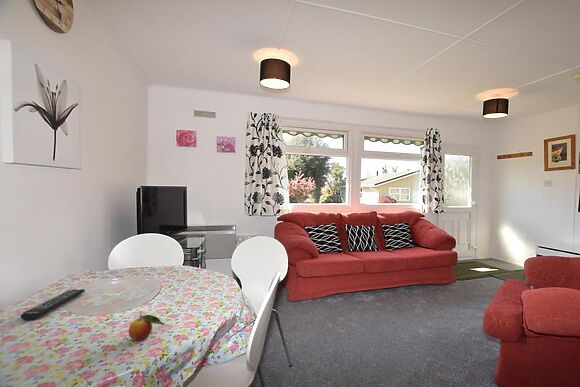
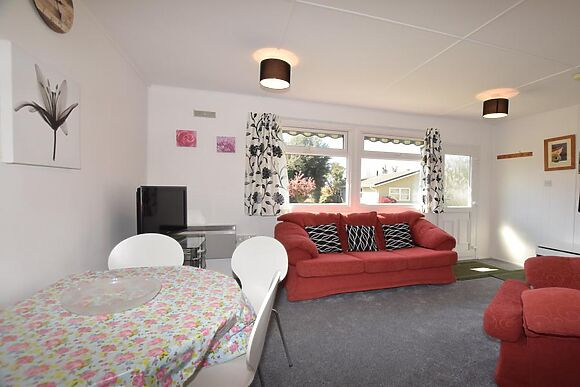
- remote control (56, 302)
- fruit (147, 324)
